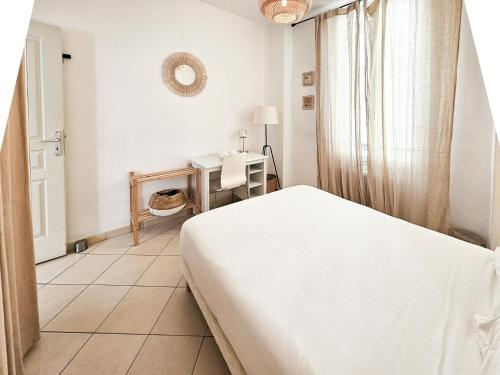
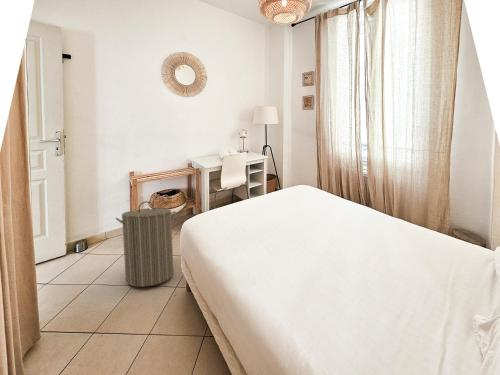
+ laundry hamper (148, 239)
